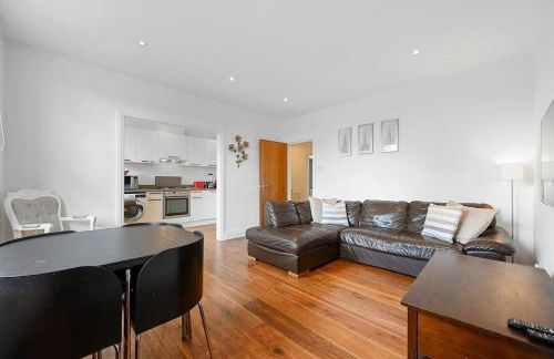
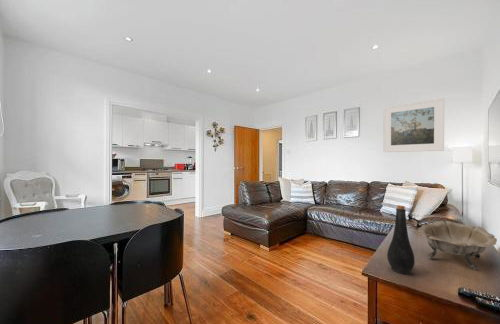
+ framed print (411, 127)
+ bottle (400, 238)
+ decorative bowl (454, 243)
